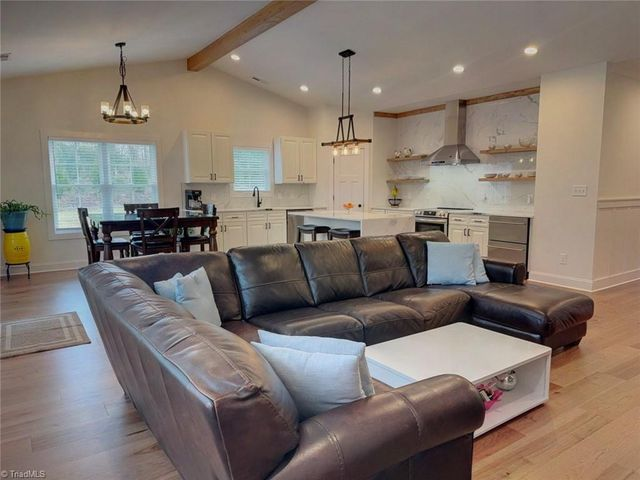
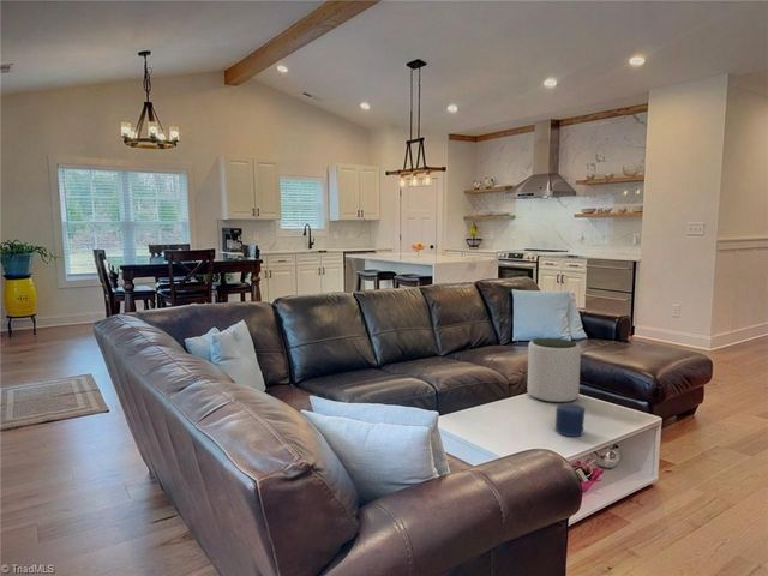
+ candle (569, 419)
+ plant pot (553, 368)
